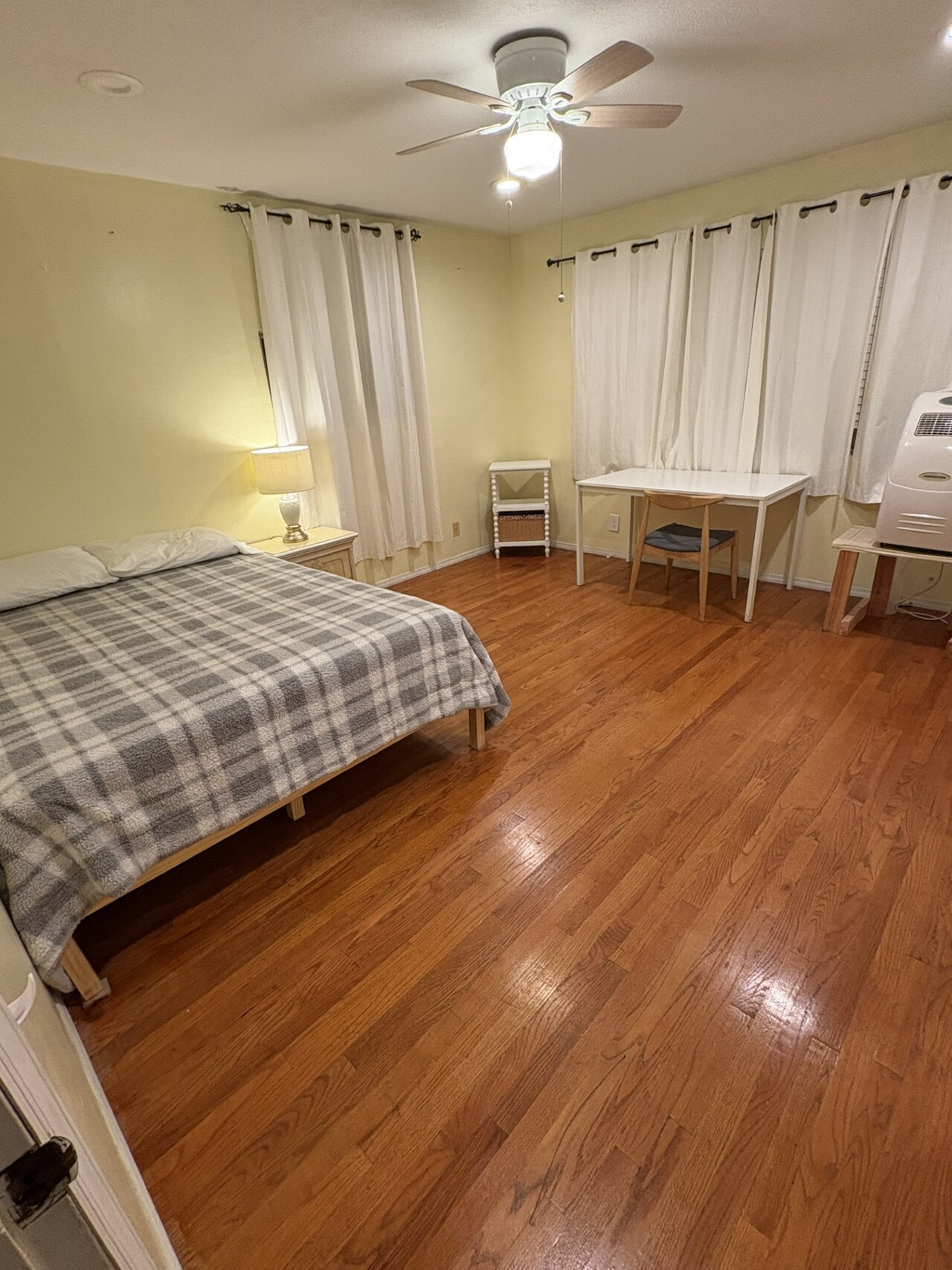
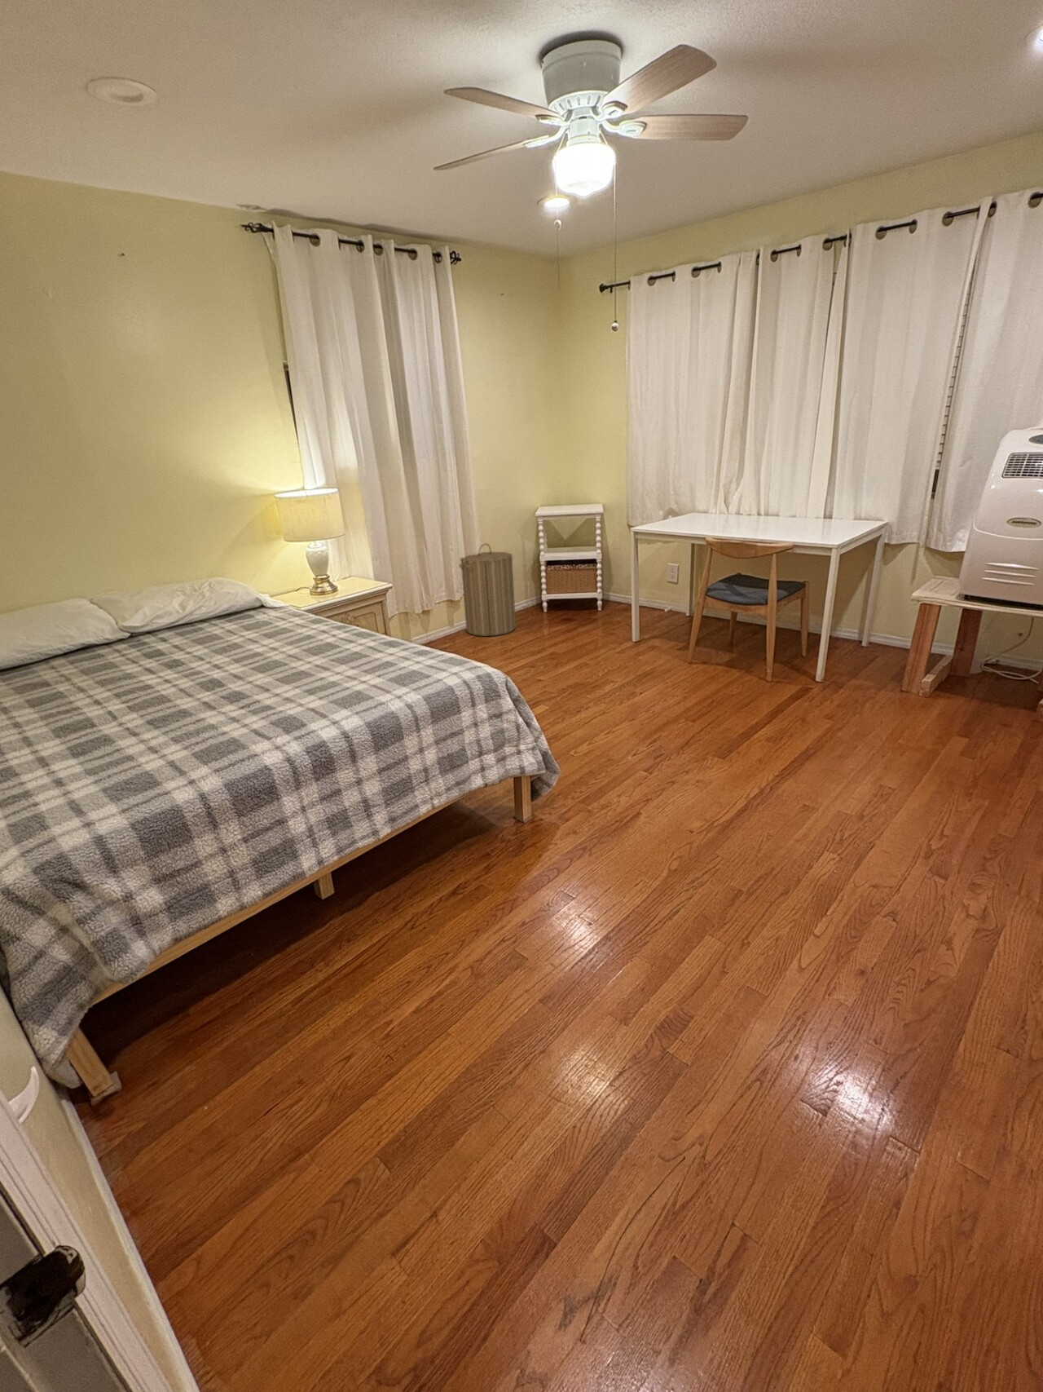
+ laundry hamper (489, 587)
